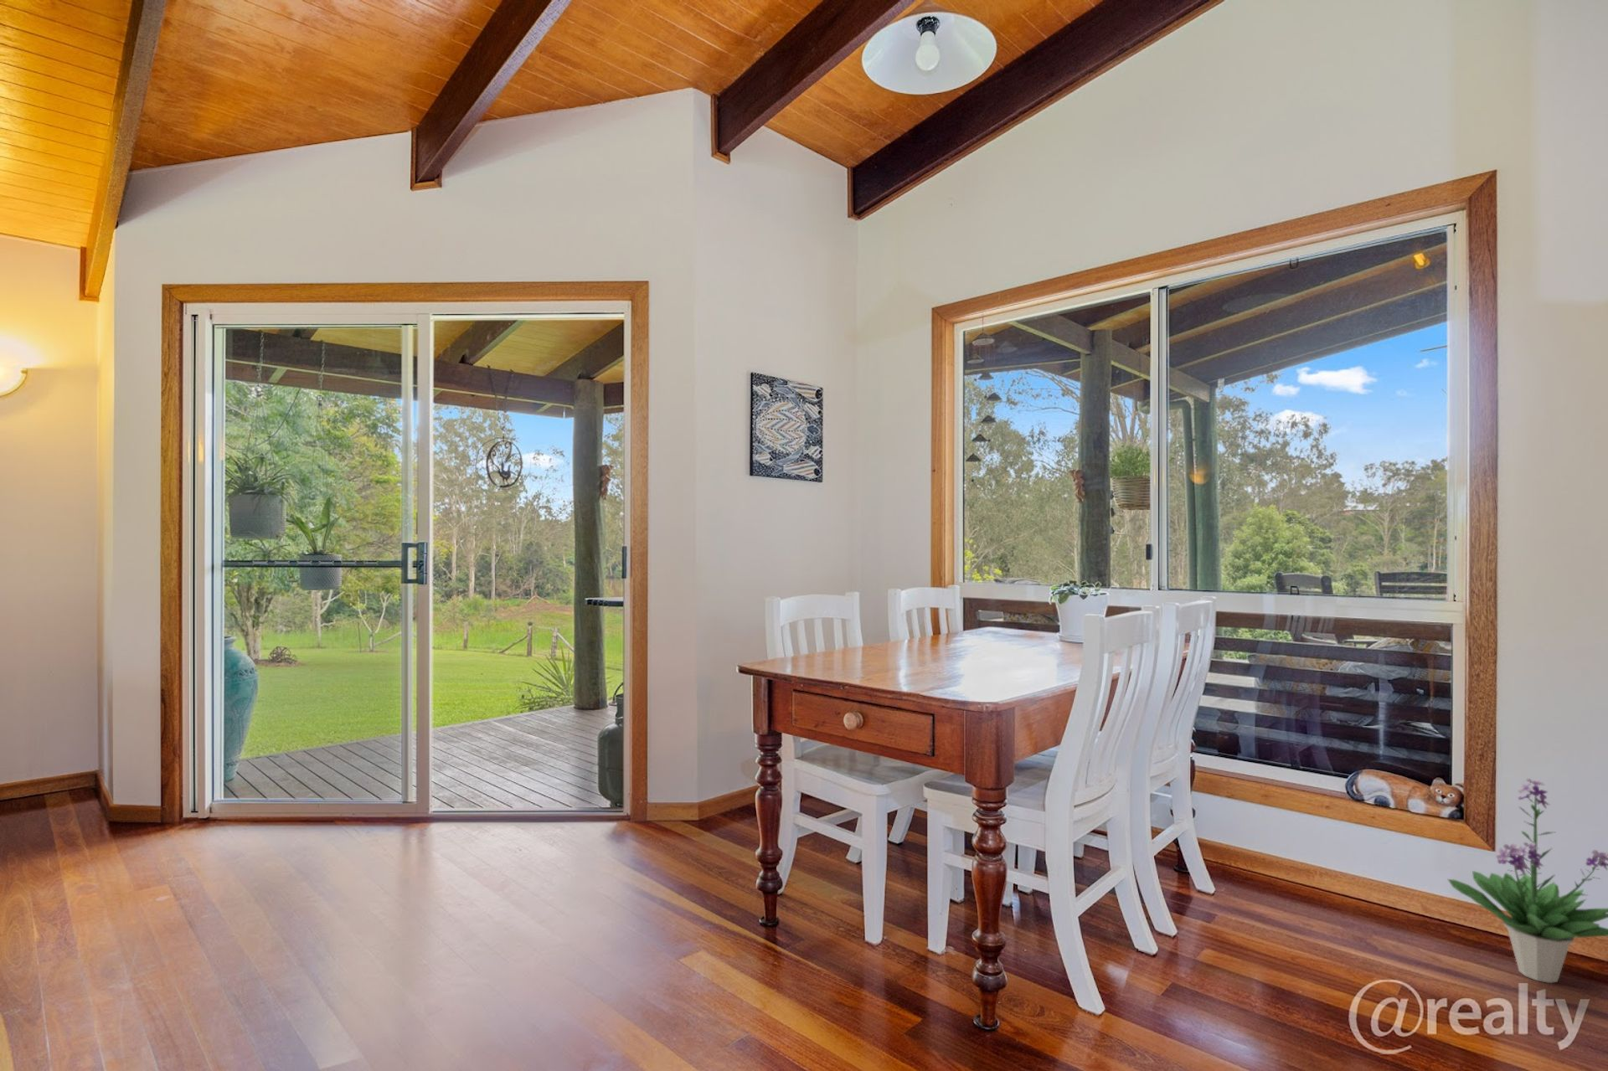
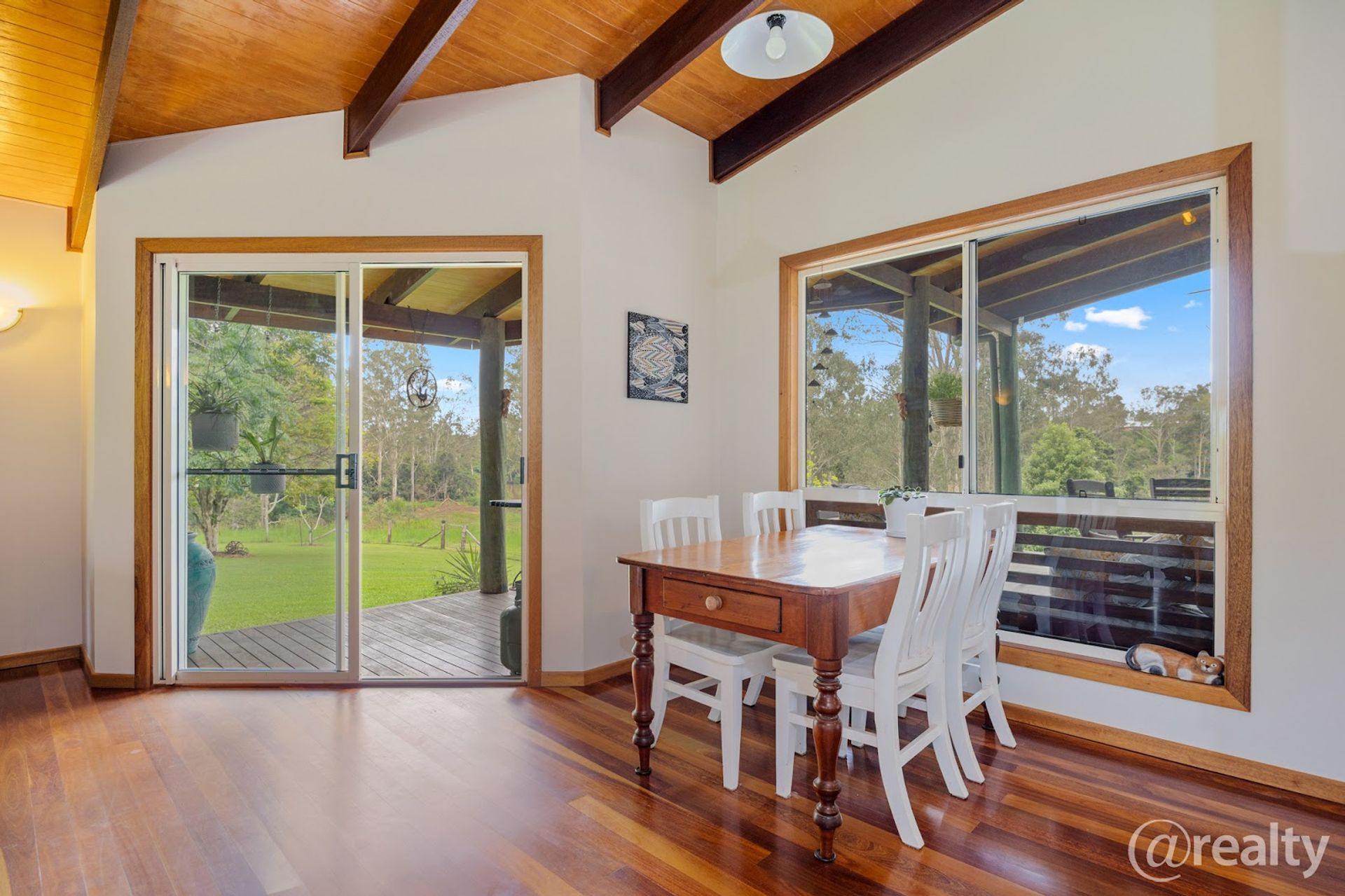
- potted plant (1535, 880)
